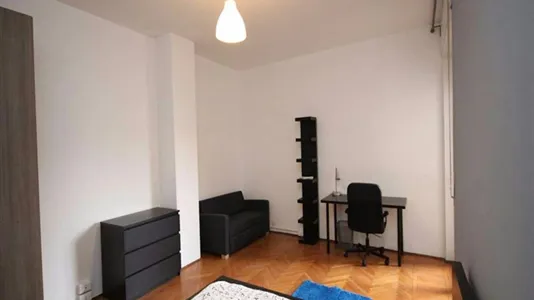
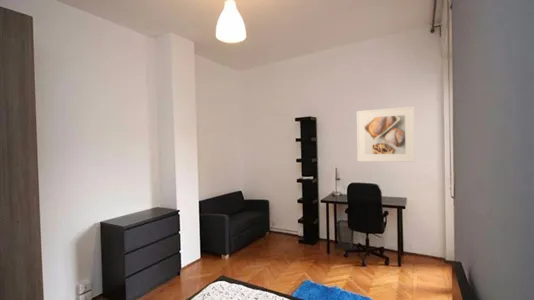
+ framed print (384, 135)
